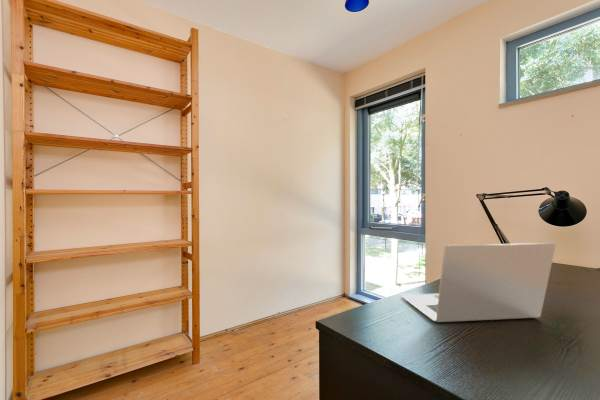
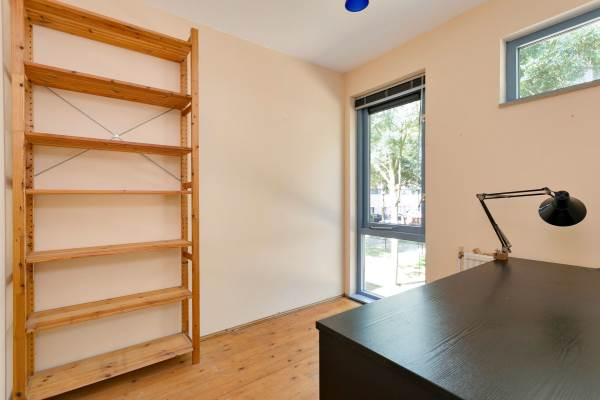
- laptop (467, 273)
